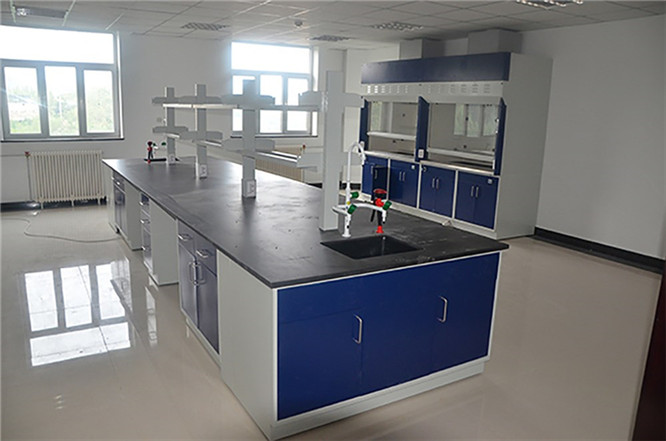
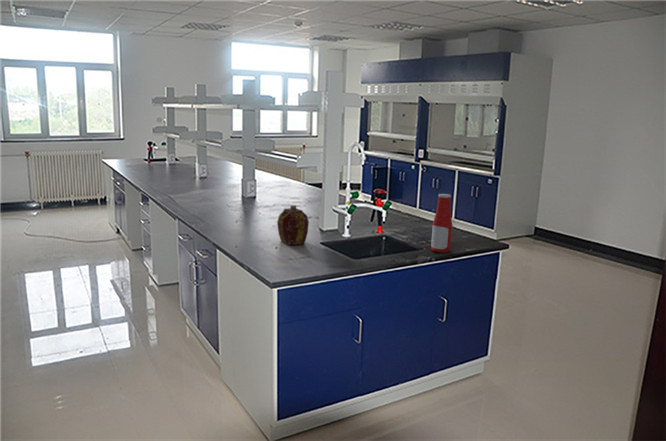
+ flask (292, 224)
+ bottle (442, 222)
